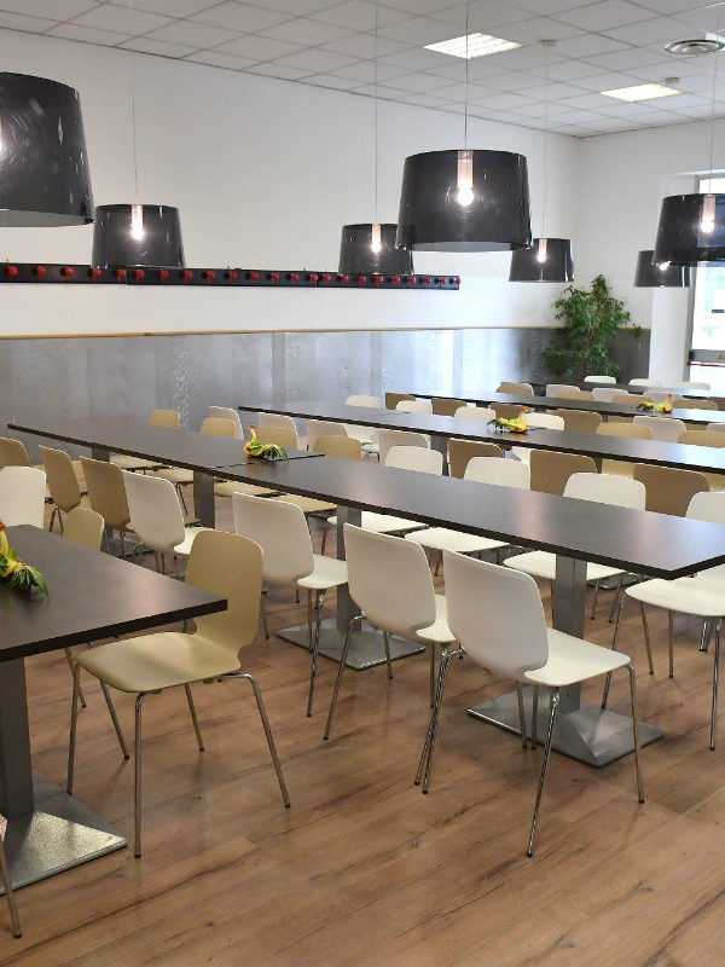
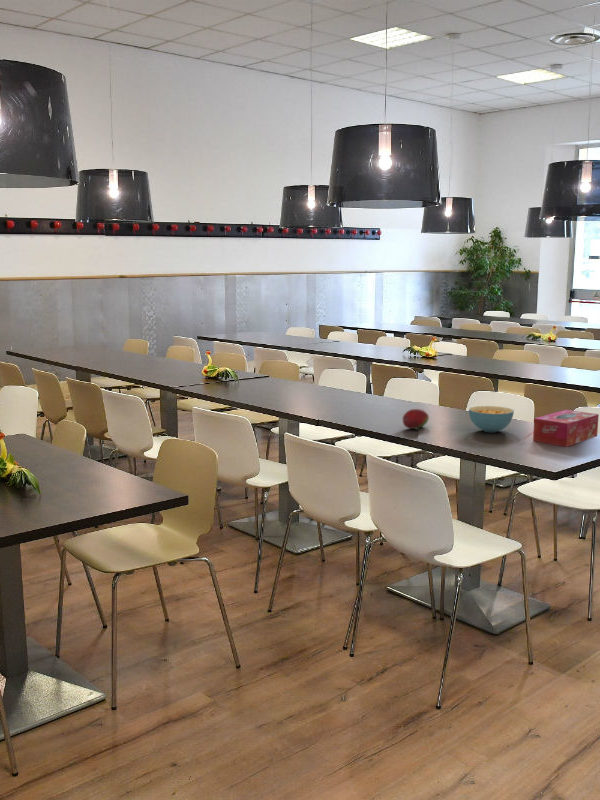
+ cereal bowl (490, 420)
+ tissue box (566, 427)
+ fruit (415, 418)
